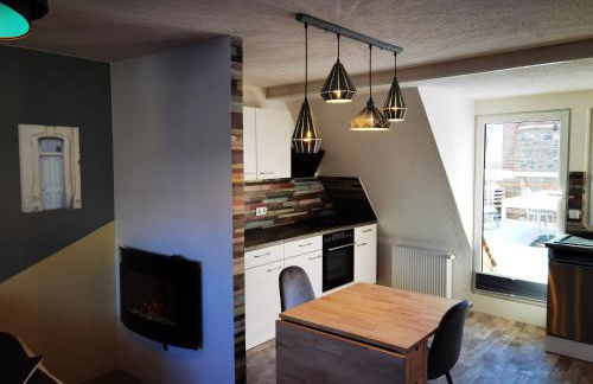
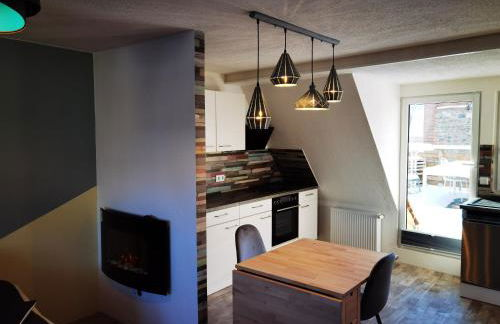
- wall art (51, 168)
